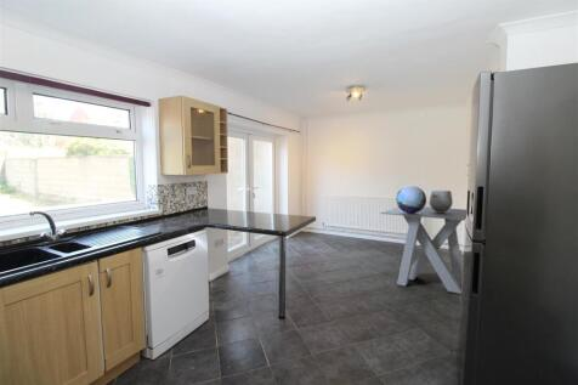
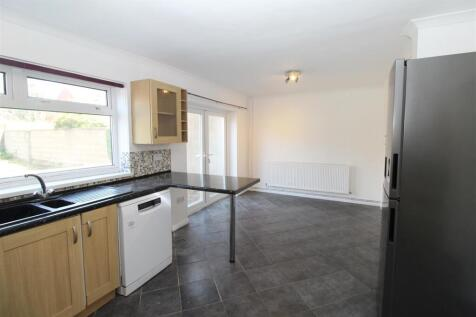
- decorative globe (410, 199)
- ceramic pot (441, 200)
- dining table (431, 248)
